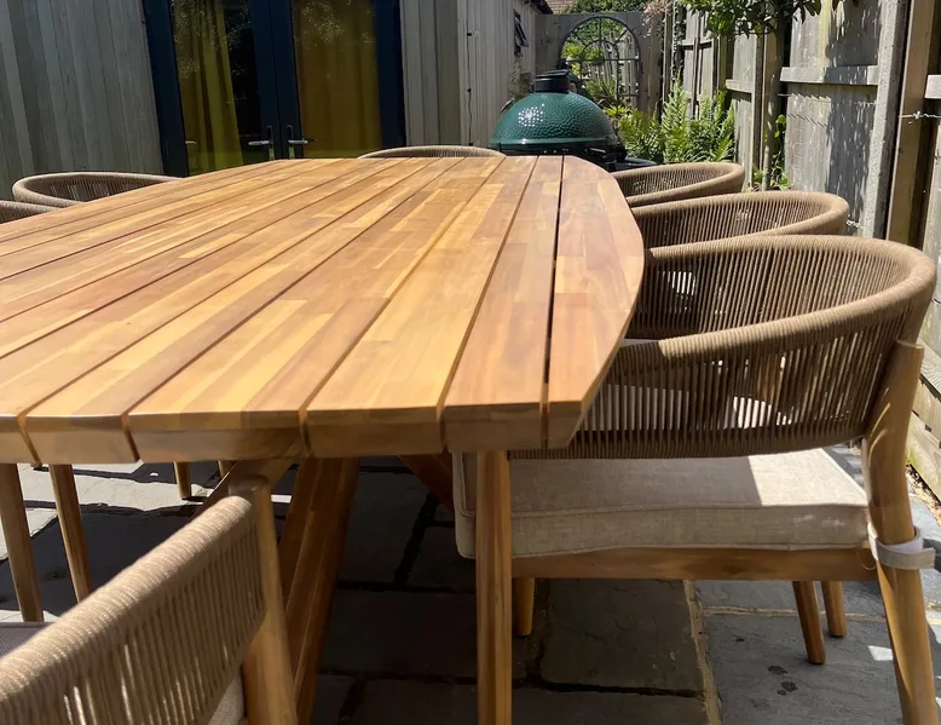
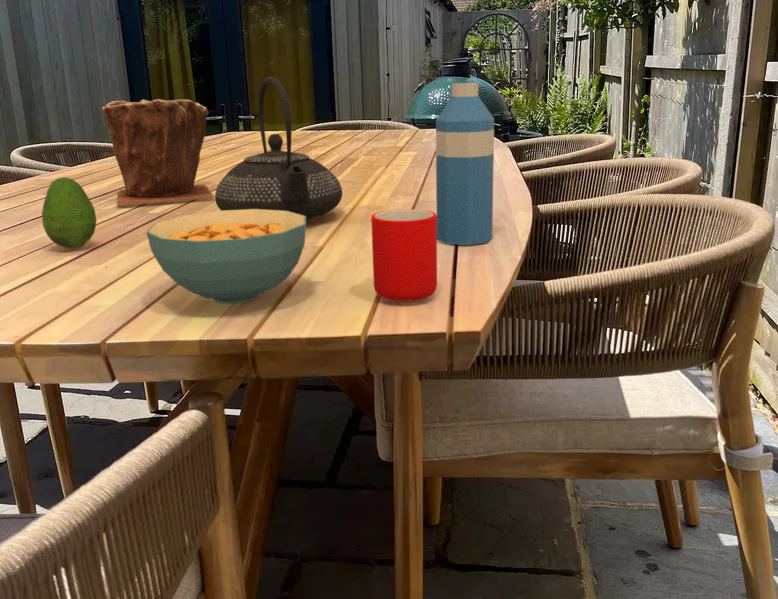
+ cereal bowl (232, 260)
+ plant pot (159, 148)
+ cup (399, 252)
+ fruit (68, 212)
+ teapot (278, 150)
+ water bottle (464, 163)
